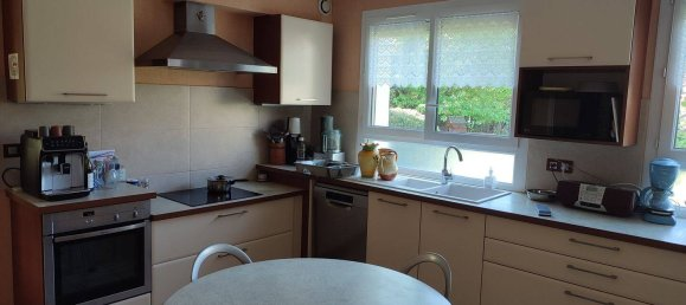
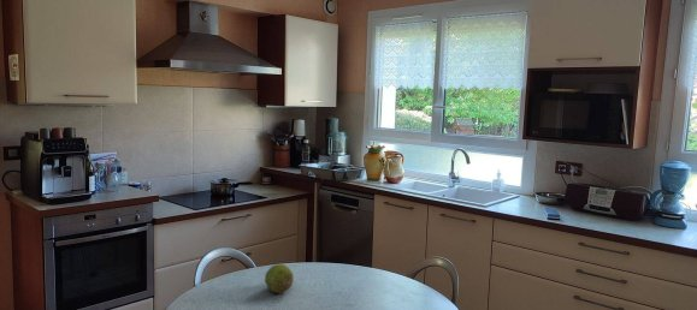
+ fruit (278, 276)
